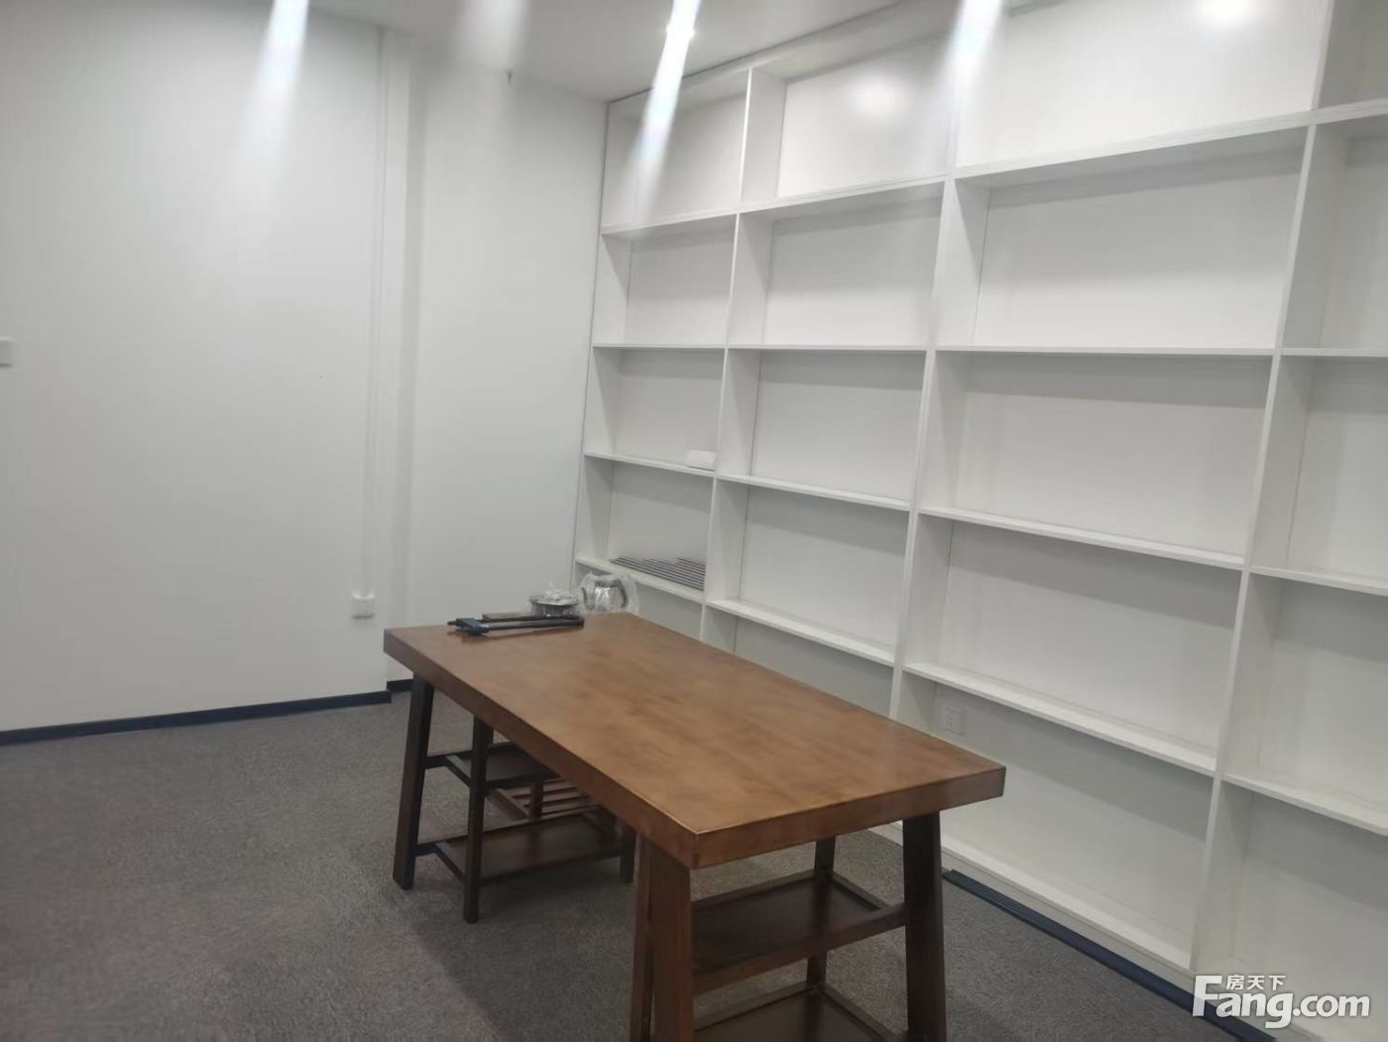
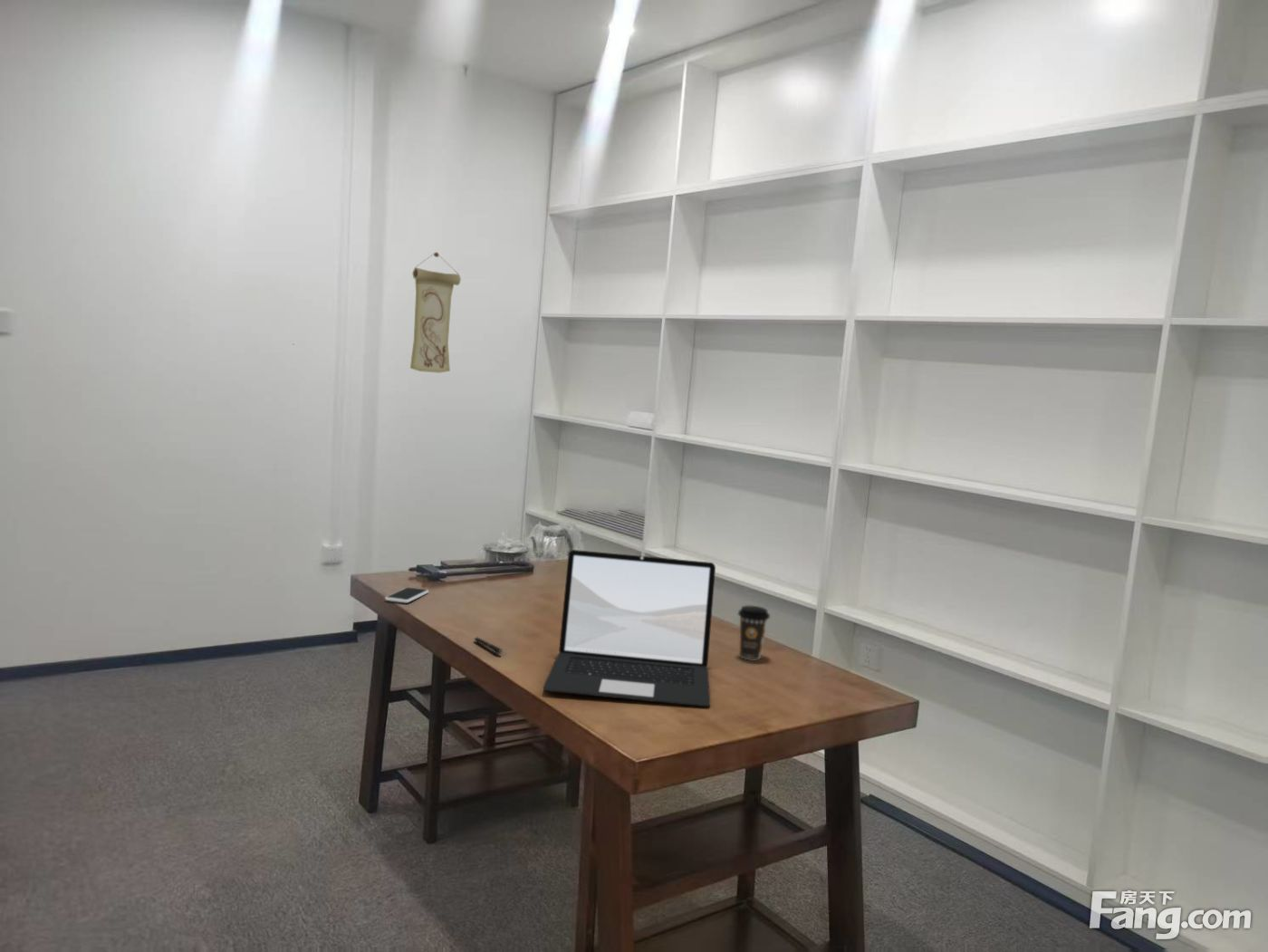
+ pen (486, 644)
+ coffee cup (752, 632)
+ wall scroll (435, 312)
+ laptop (634, 623)
+ smartphone (407, 594)
